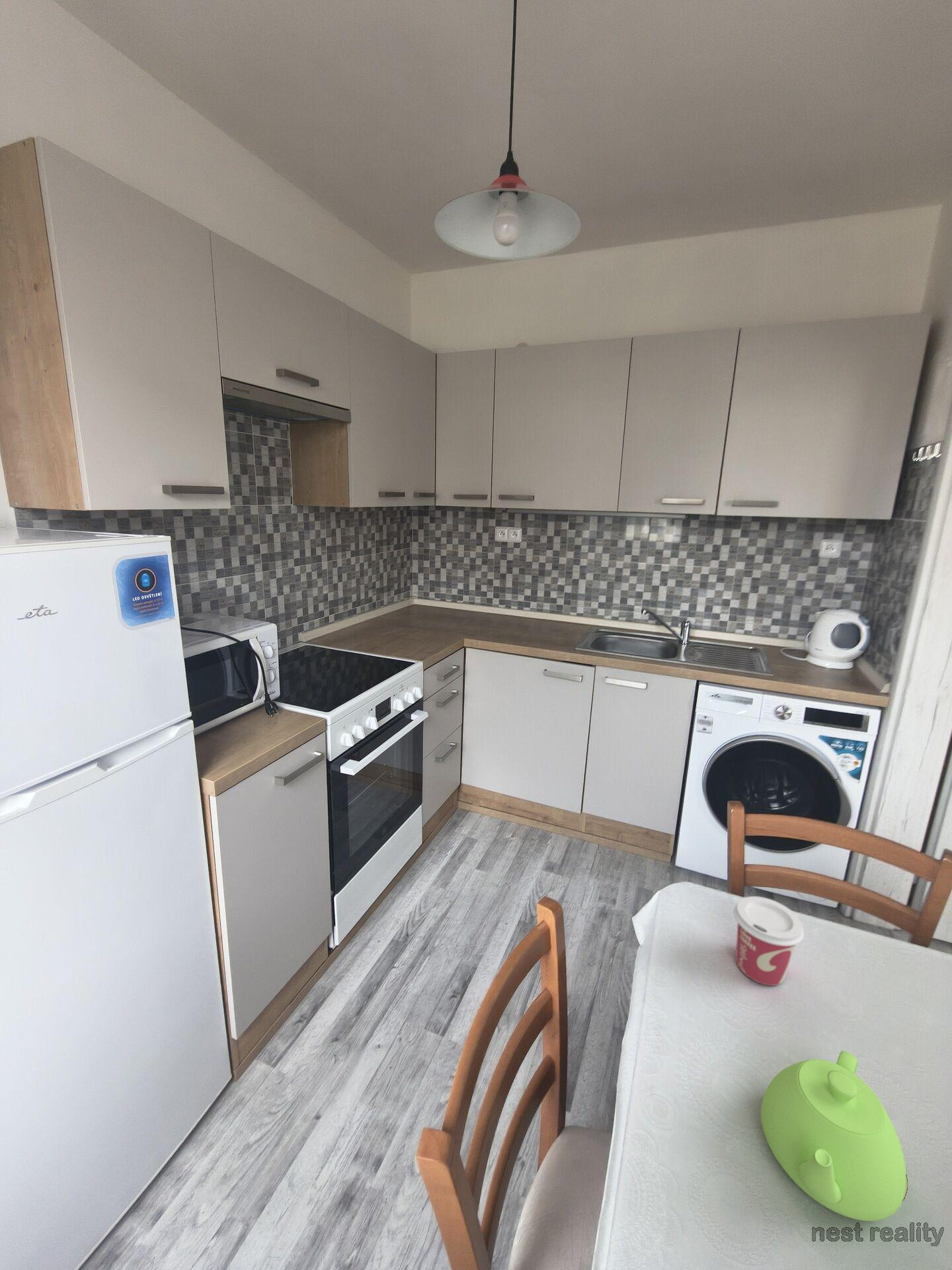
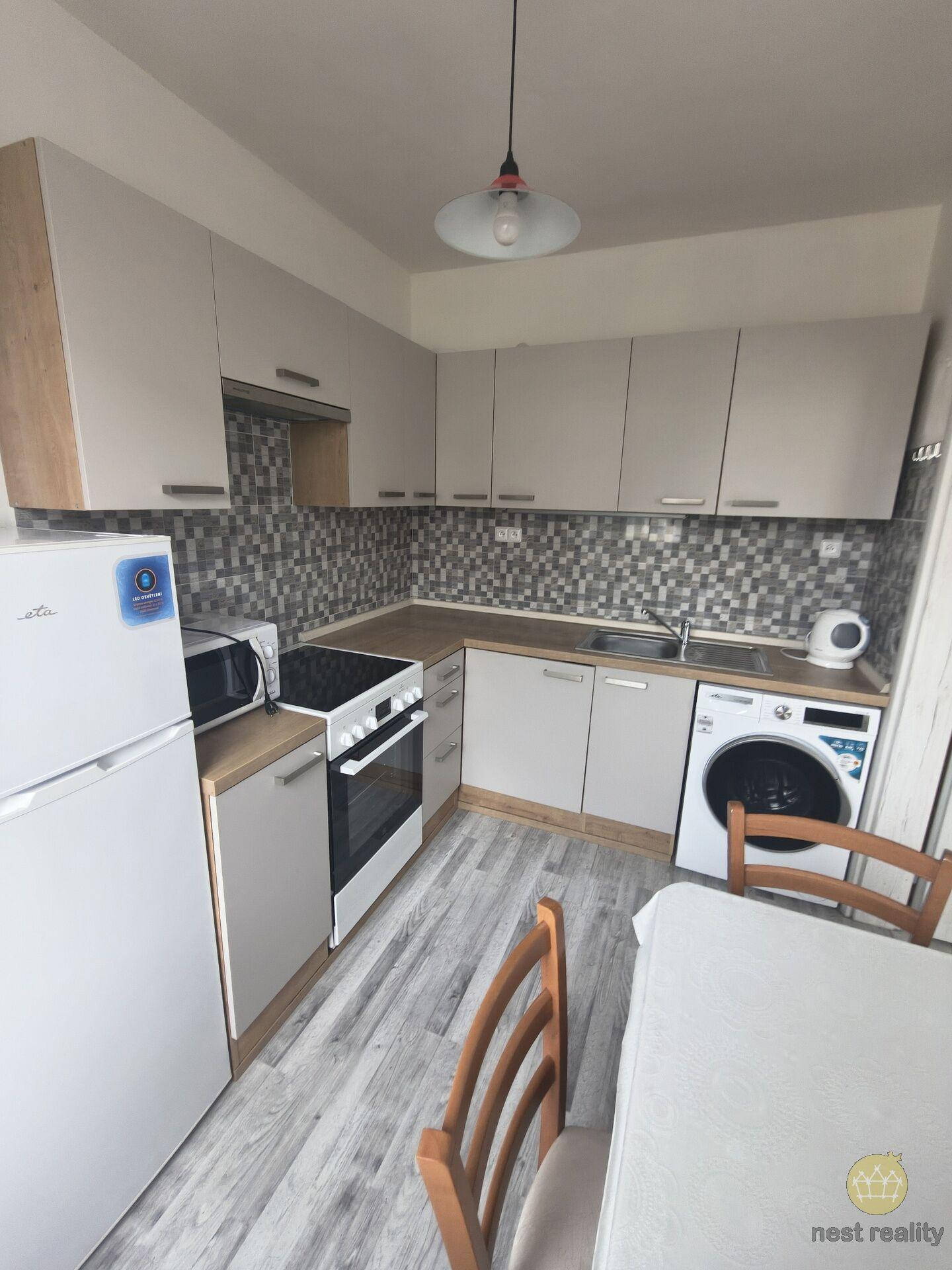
- cup (764, 942)
- teapot (832, 1126)
